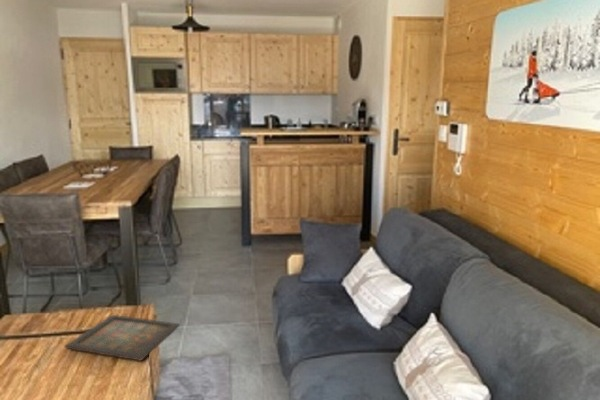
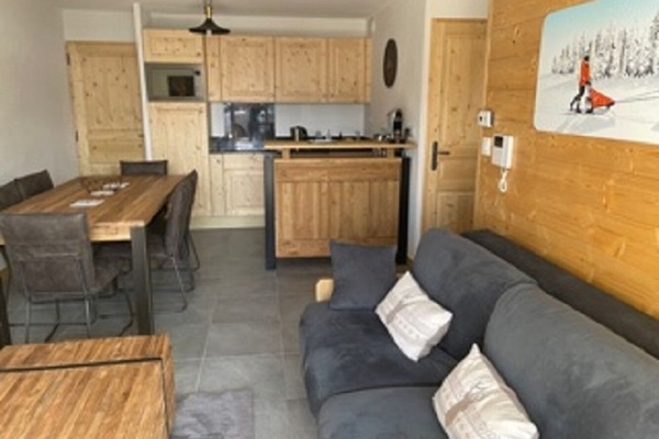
- icon panel (125, 335)
